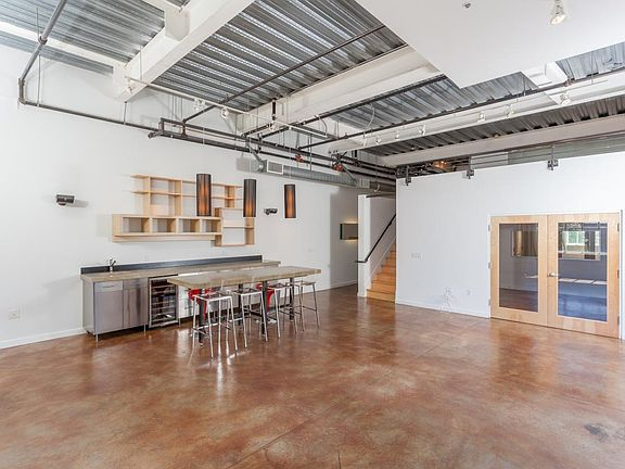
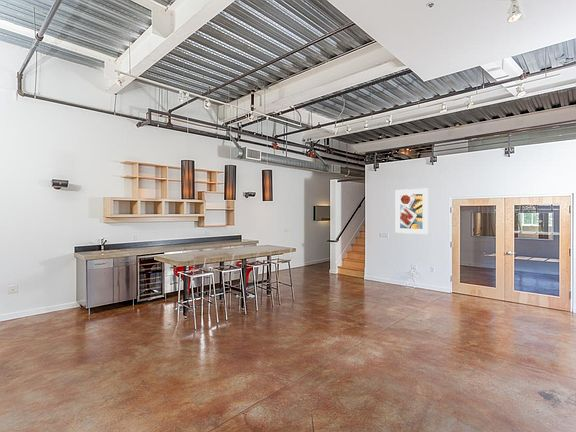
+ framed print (411, 211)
